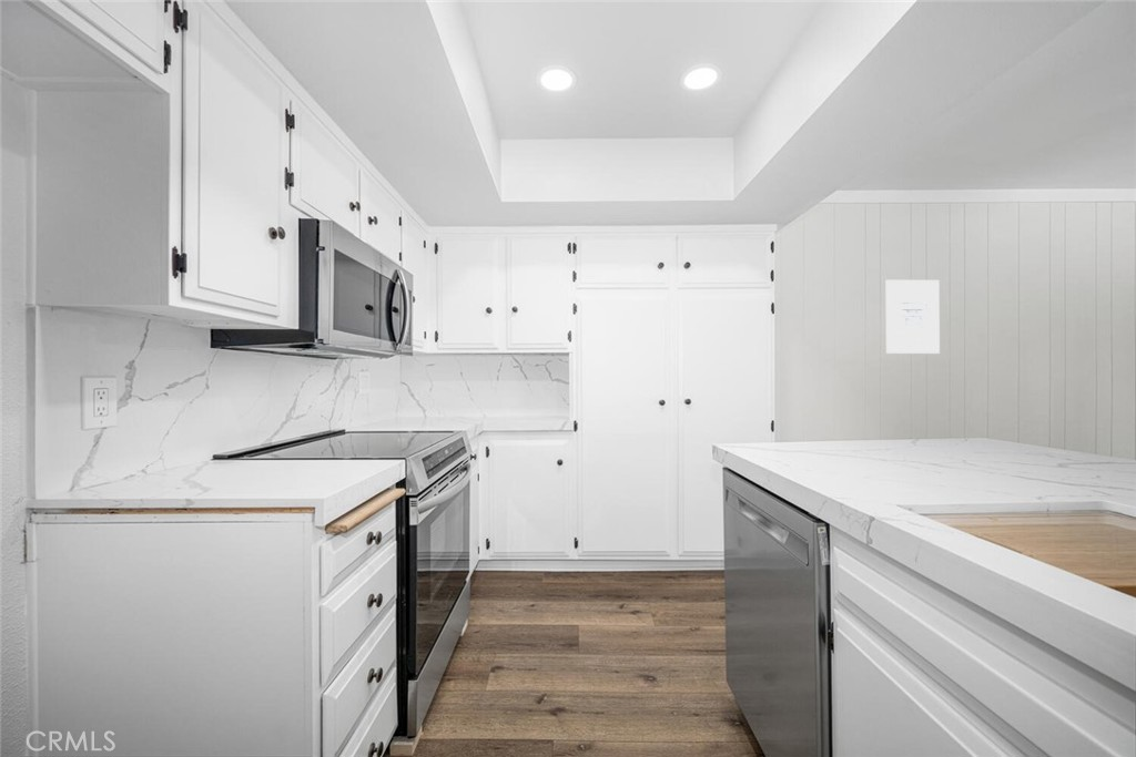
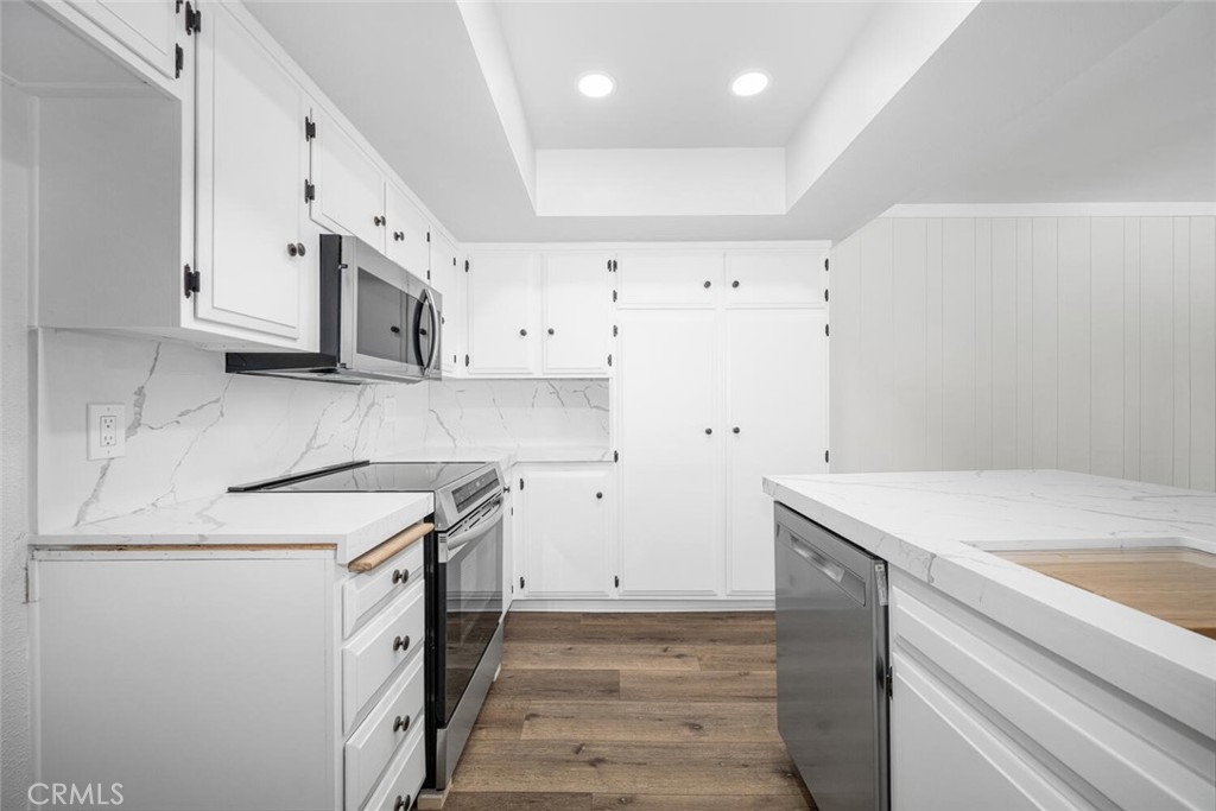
- wall art (912, 316)
